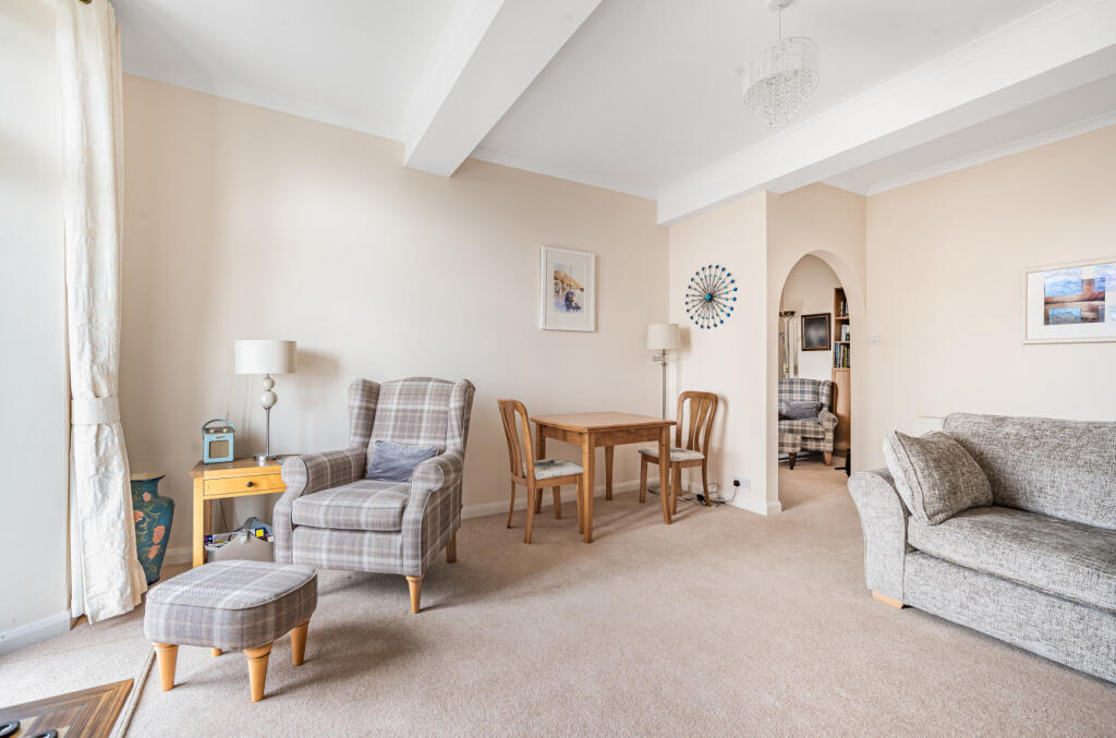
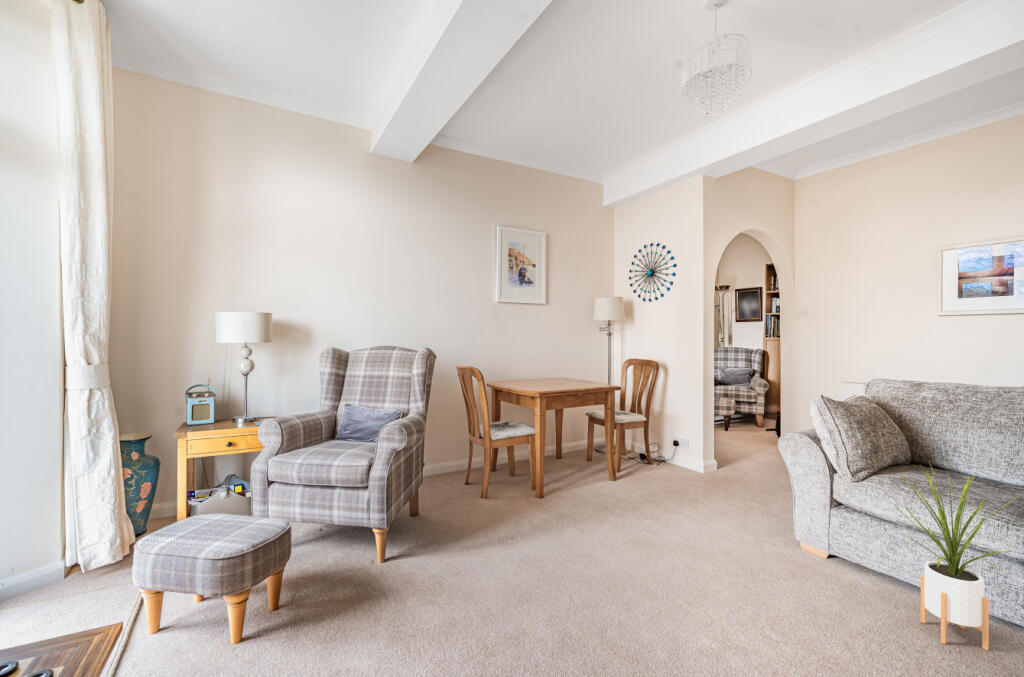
+ house plant (956, 551)
